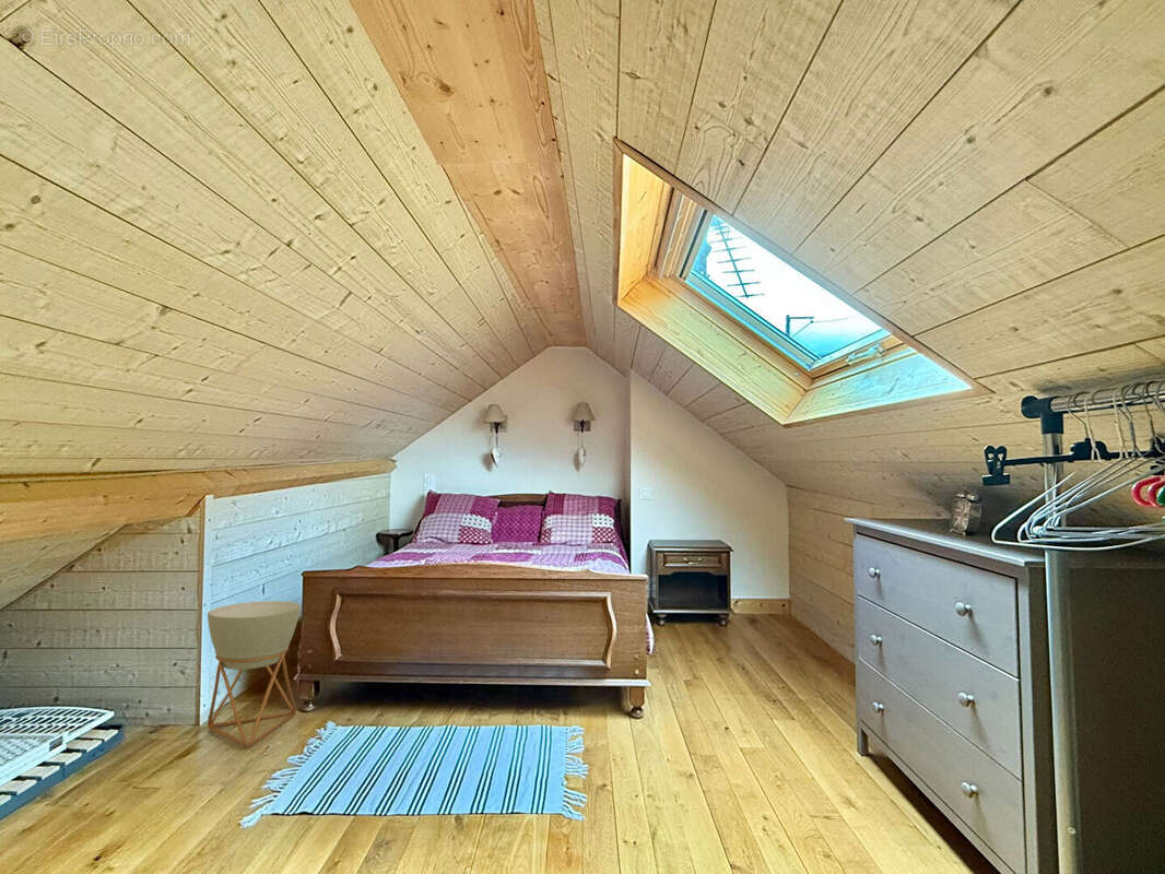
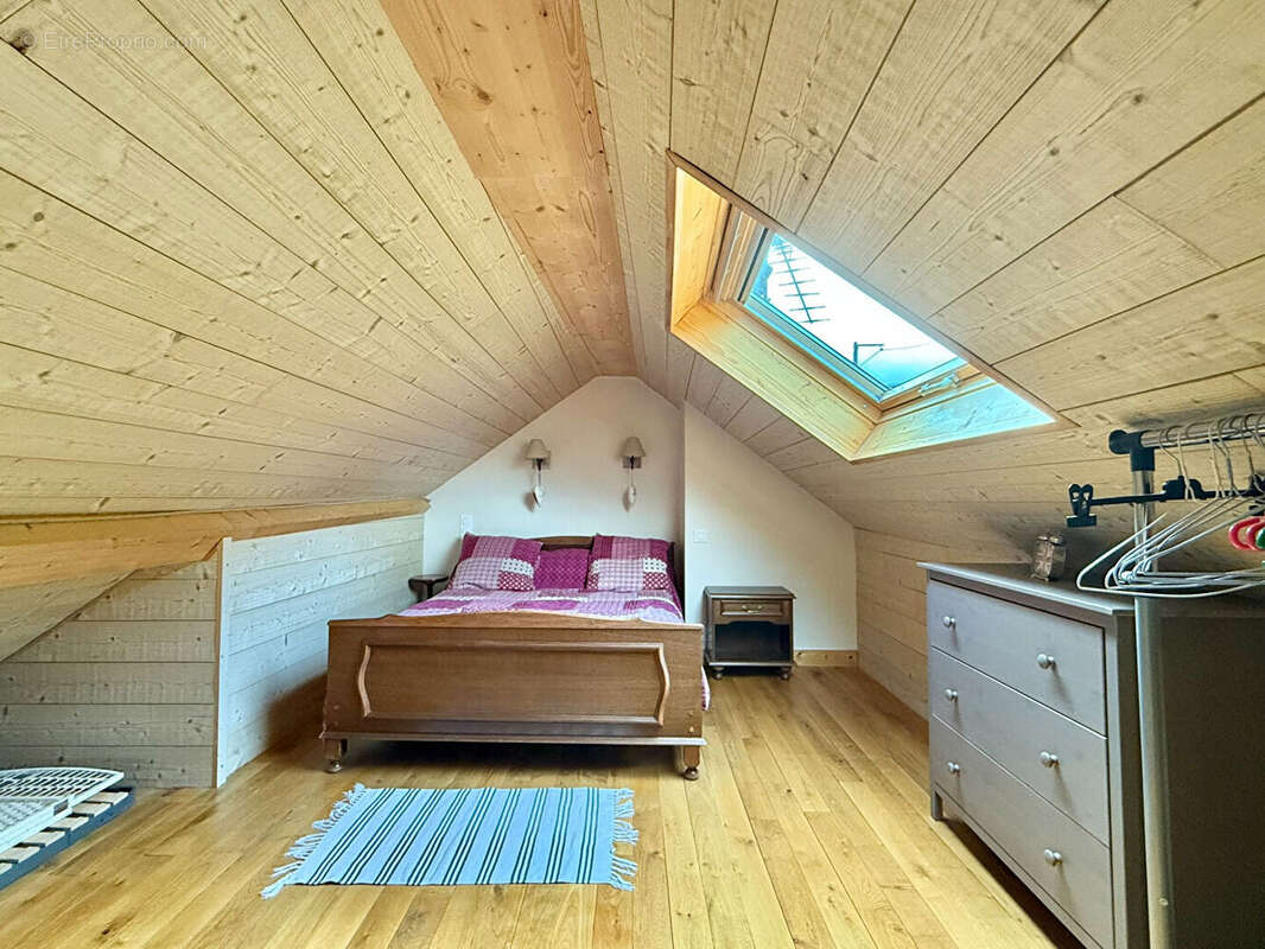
- planter (251, 668)
